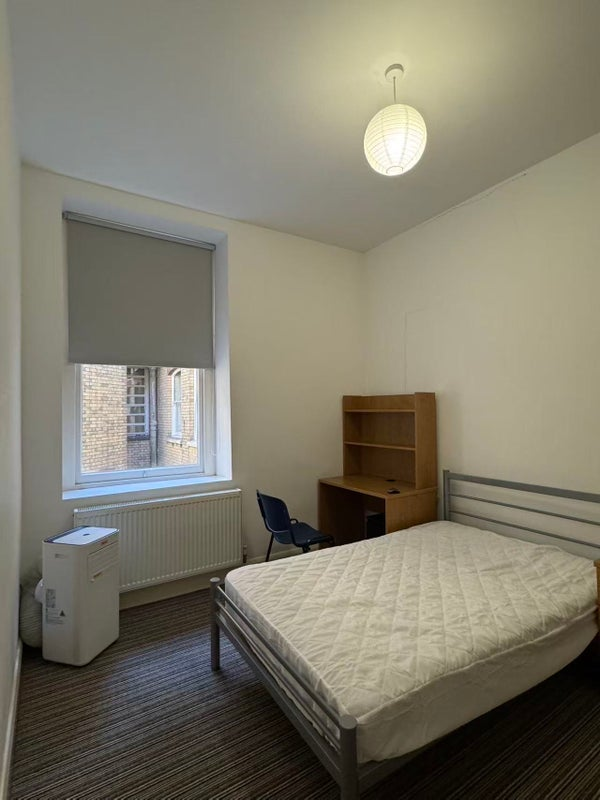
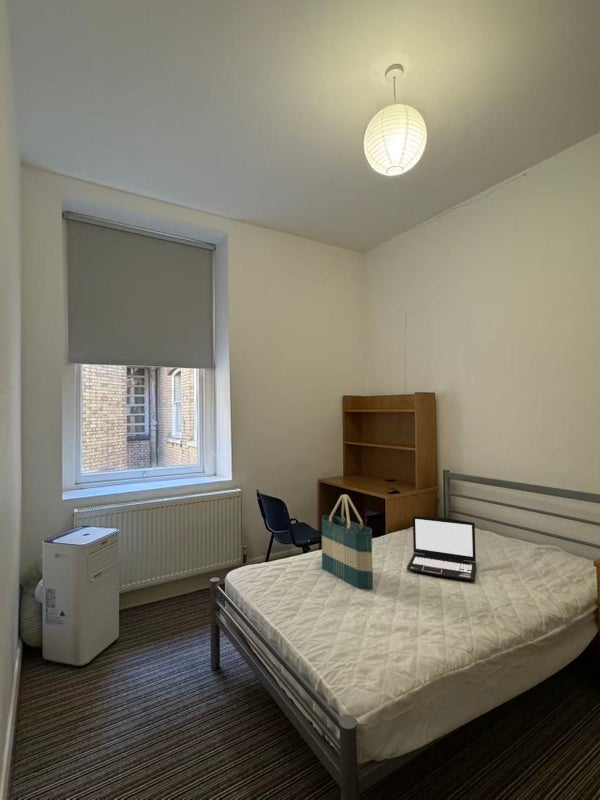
+ tote bag (345, 535)
+ laptop (440, 546)
